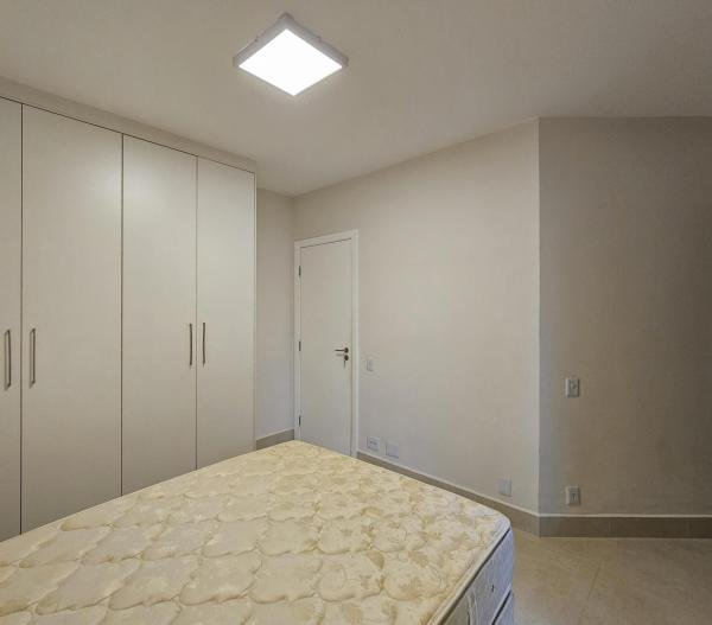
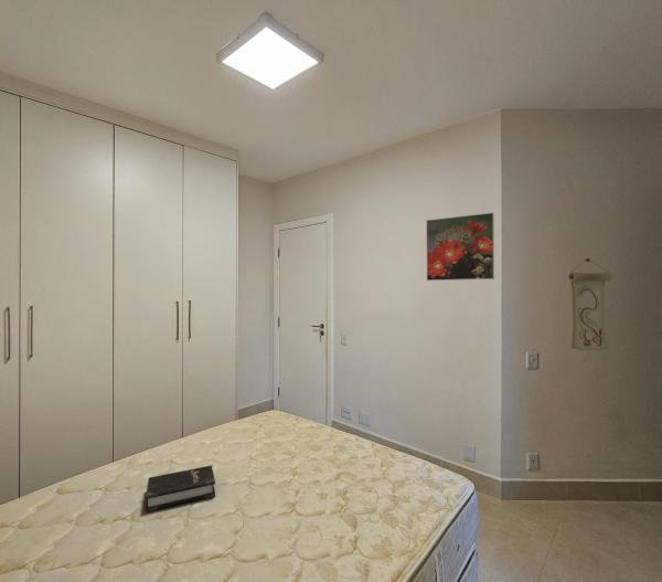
+ wall scroll (590, 304)
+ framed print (458, 247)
+ hardback book (181, 485)
